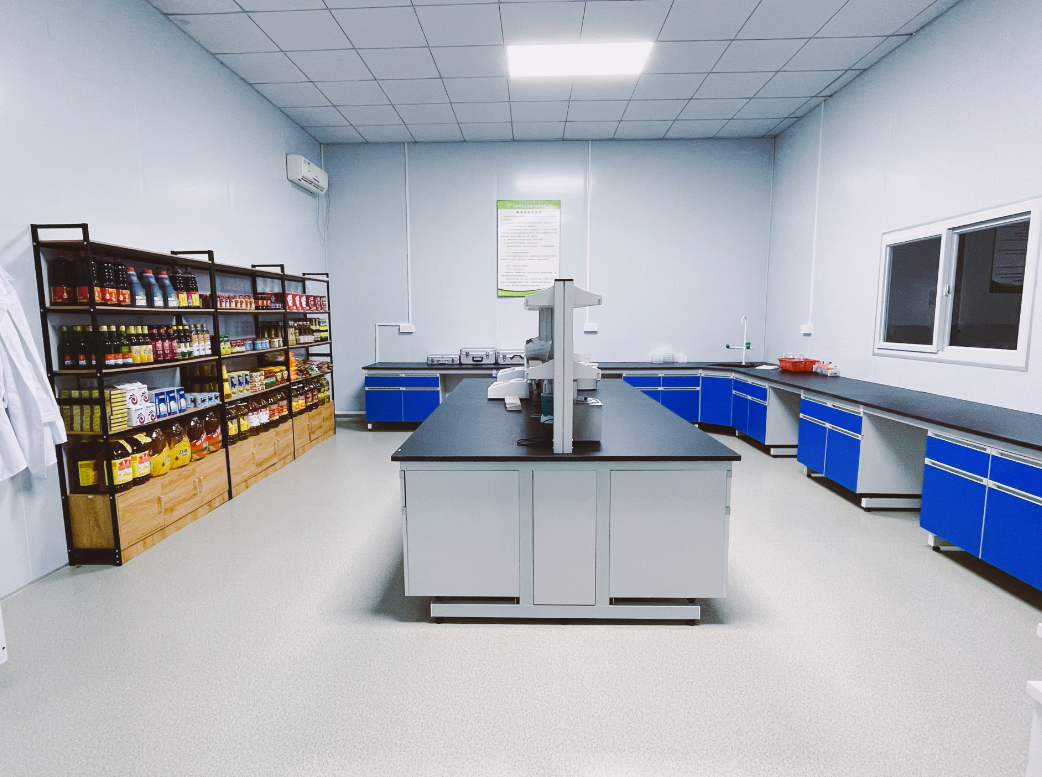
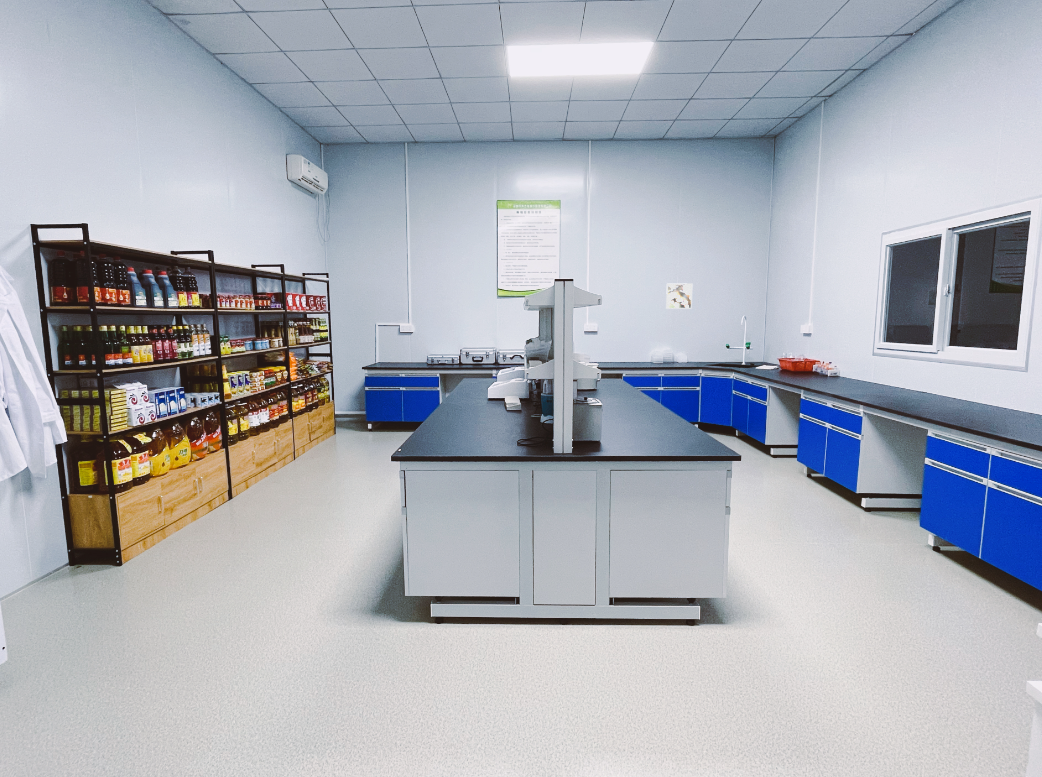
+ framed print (679, 296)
